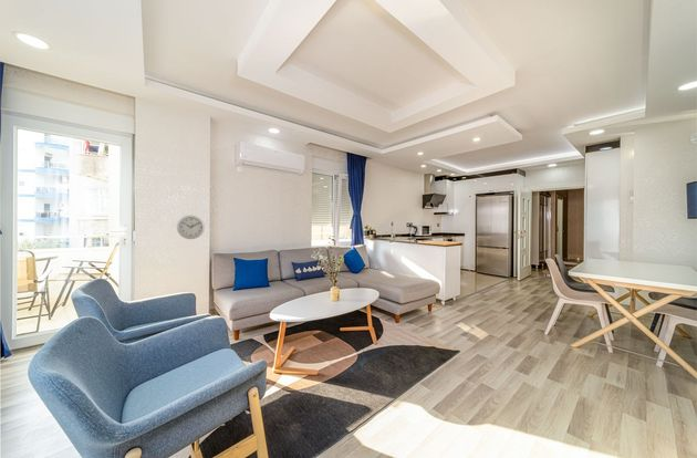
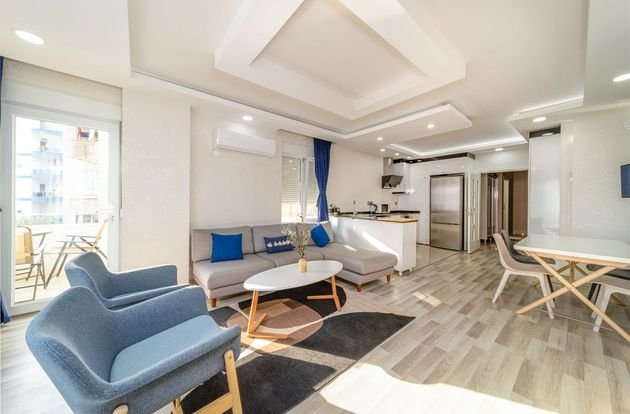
- wall clock (190, 227)
